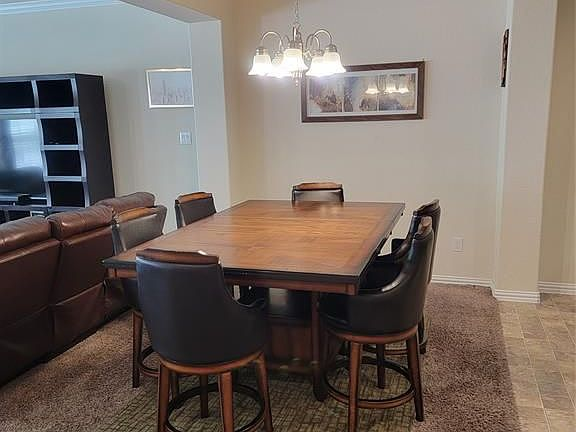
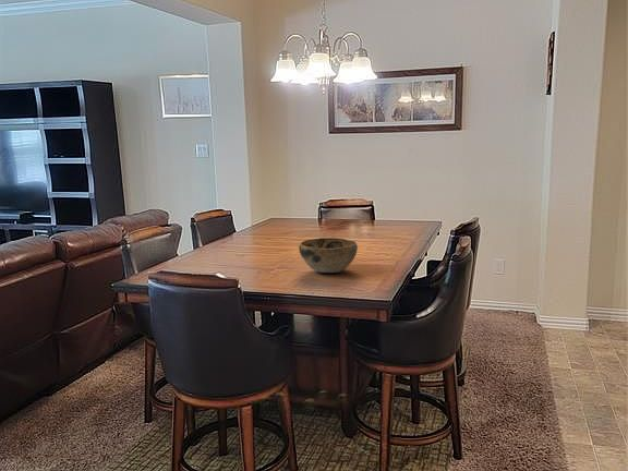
+ decorative bowl (328, 256)
